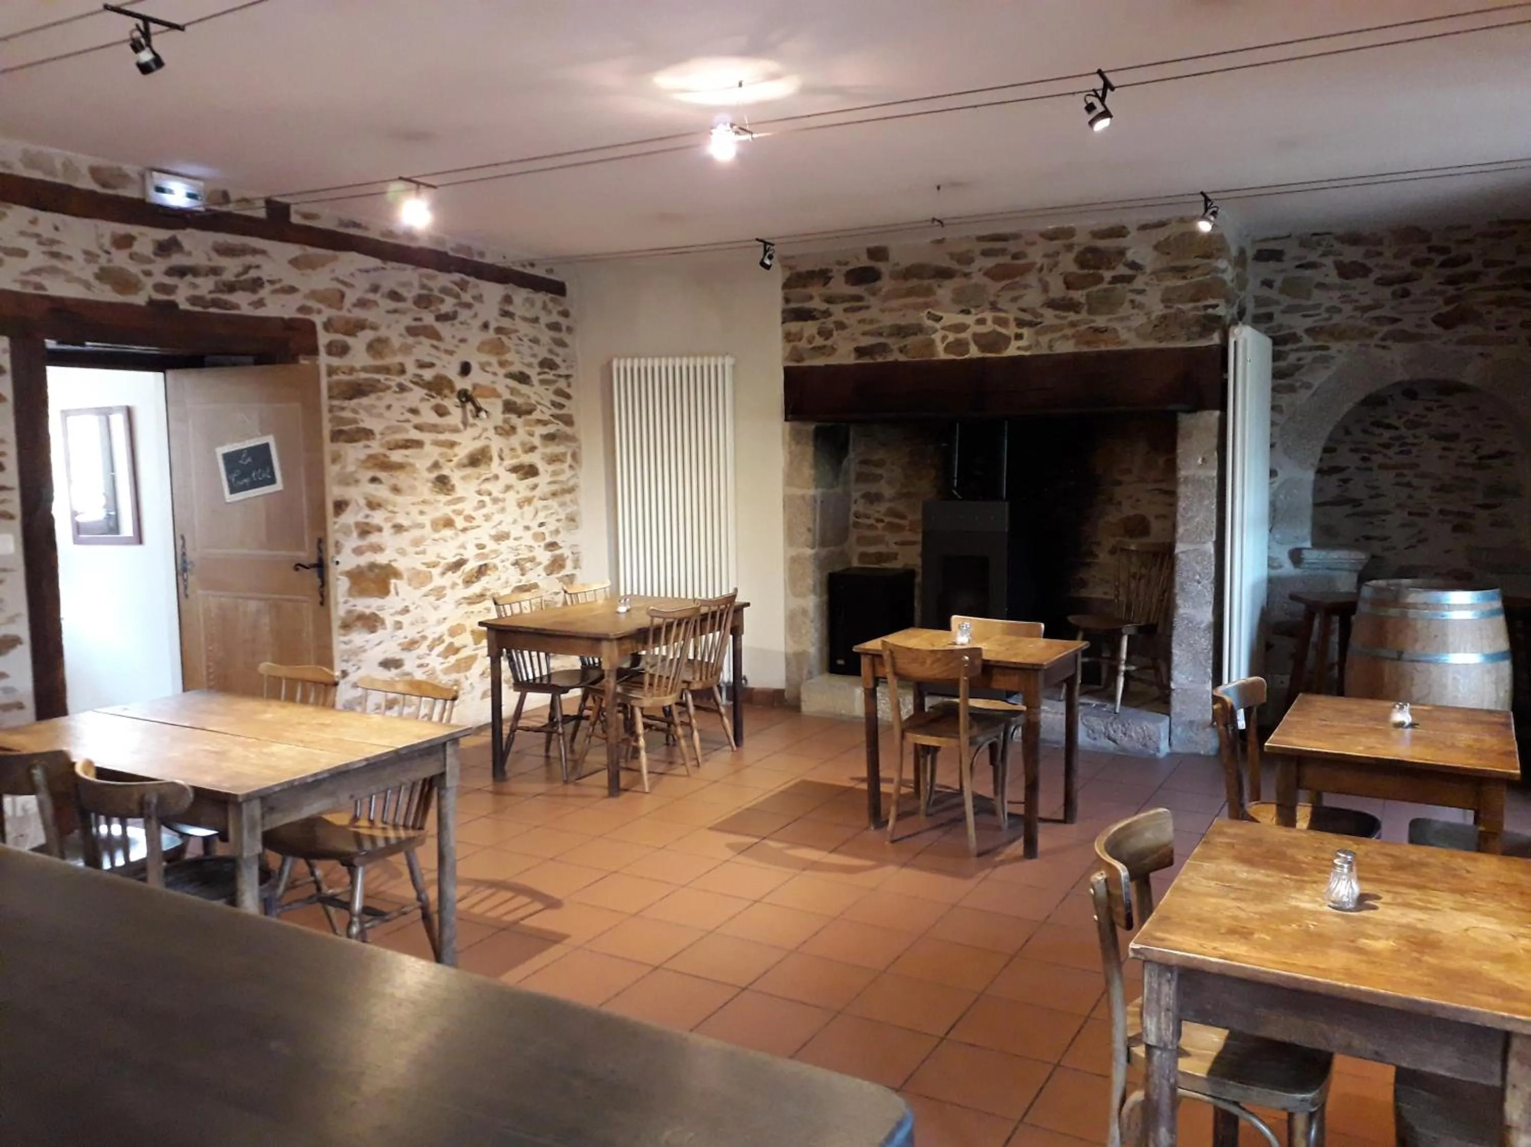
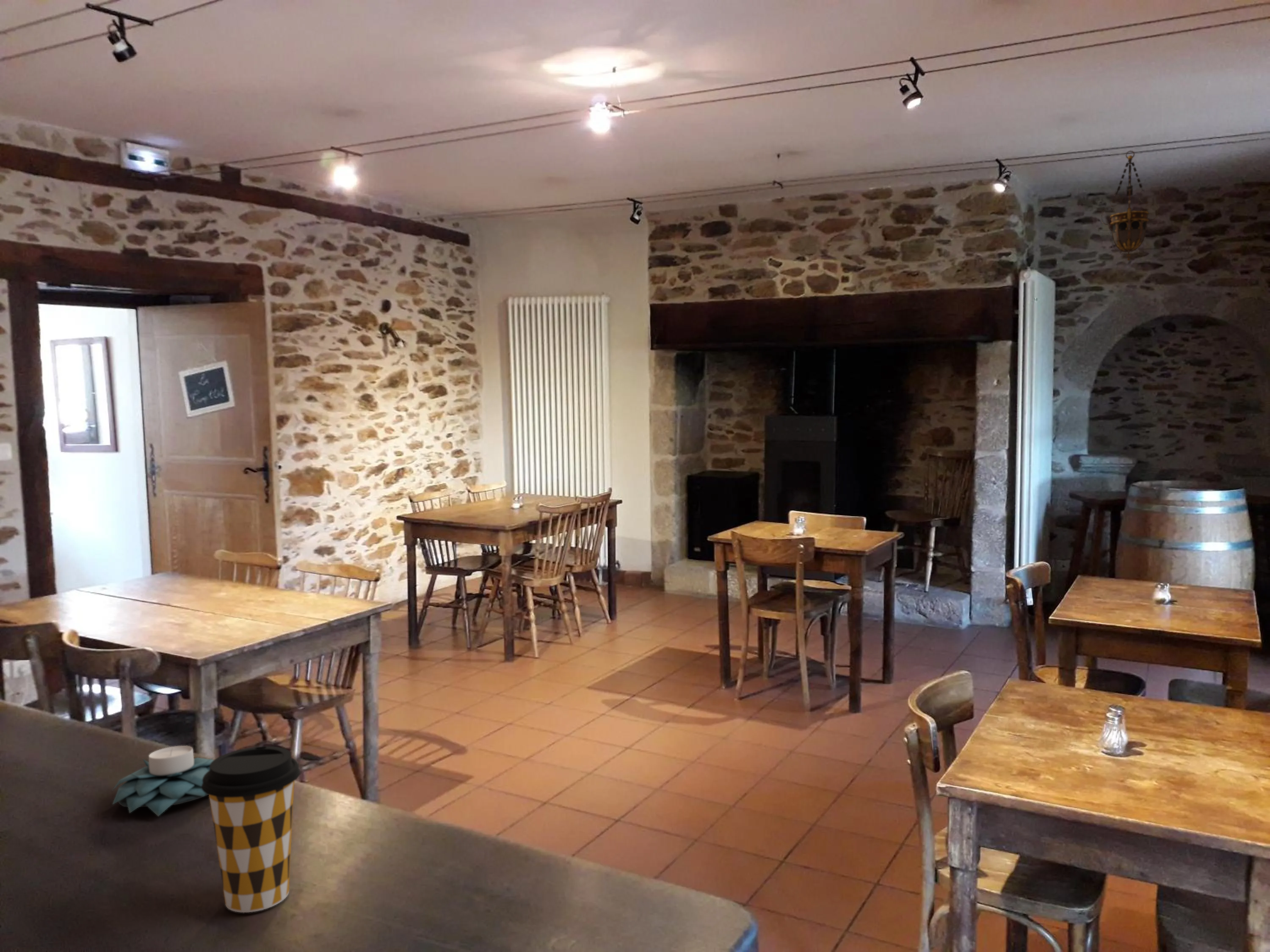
+ hanging lantern (1129, 206)
+ candle holder (174, 770)
+ coffee cup (254, 828)
